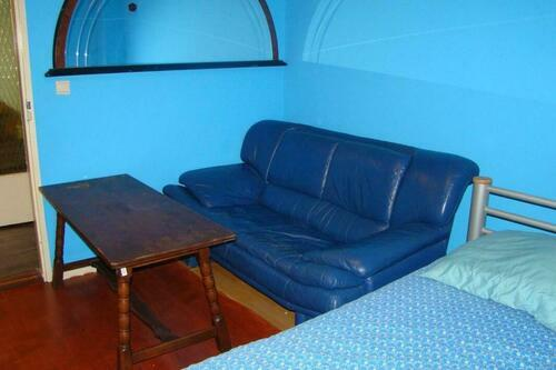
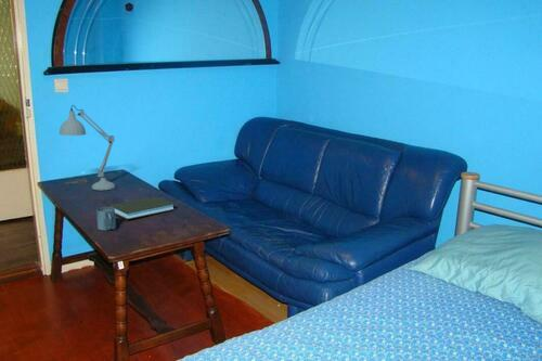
+ mug (106, 219)
+ book (142, 207)
+ desk lamp (82, 134)
